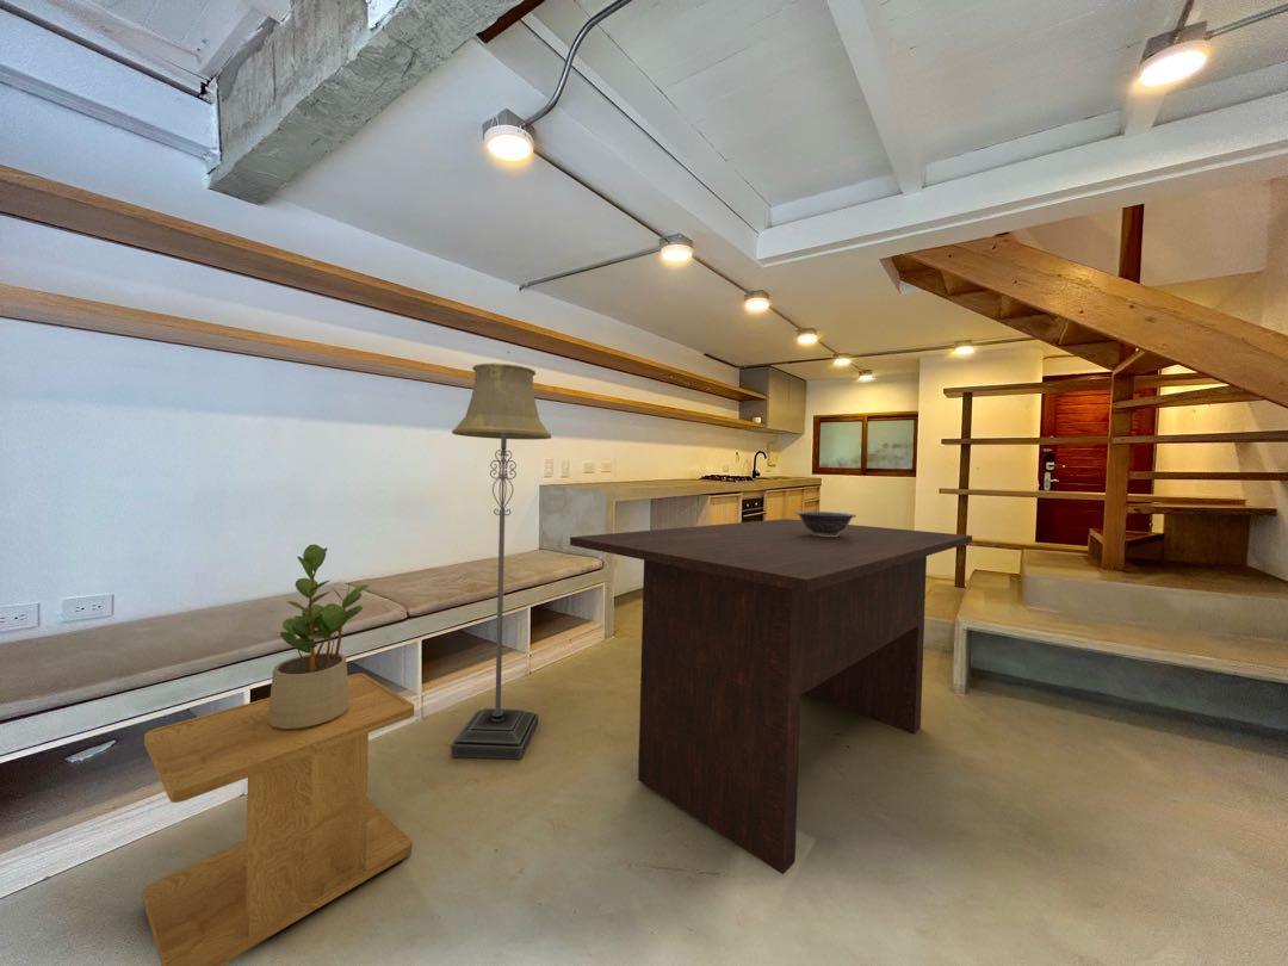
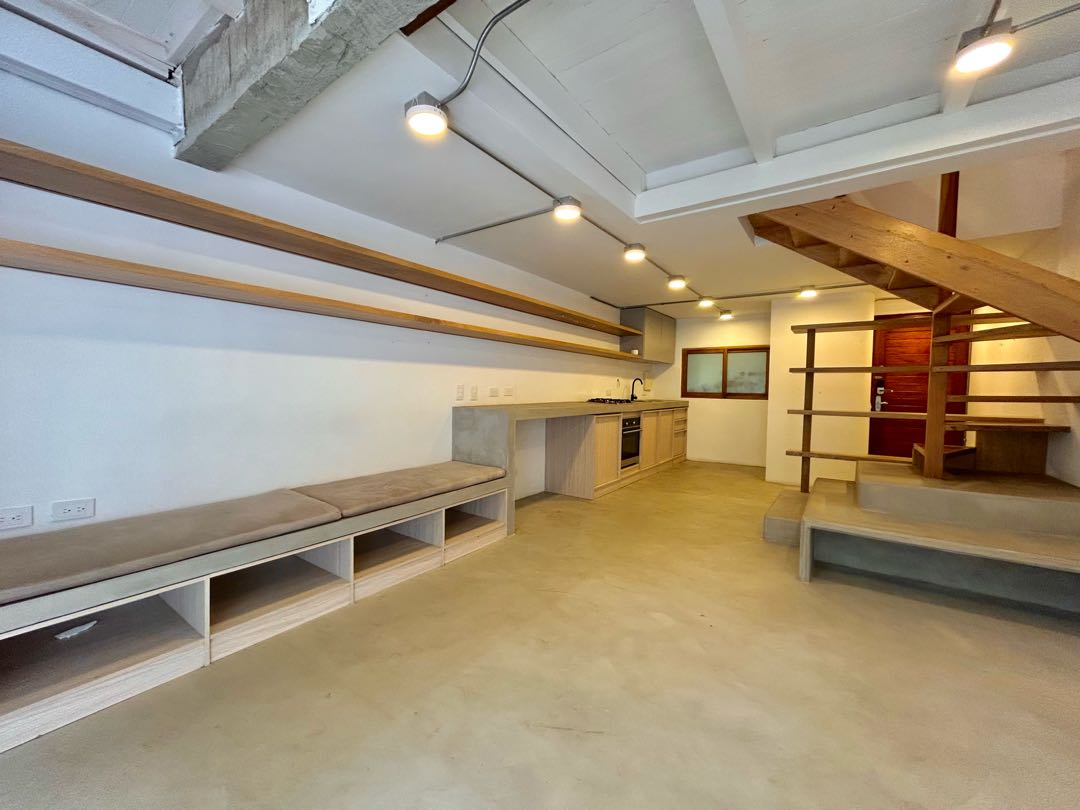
- dining table (788, 643)
- potted plant (320, 624)
- floor lamp (500, 555)
- side table (287, 798)
- decorative bowl (824, 524)
